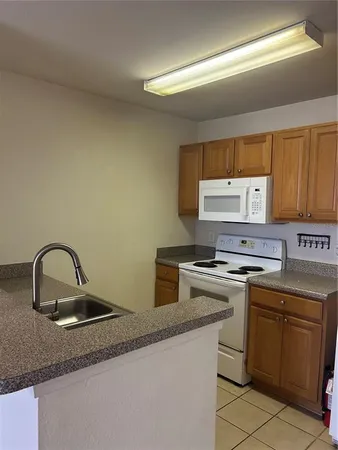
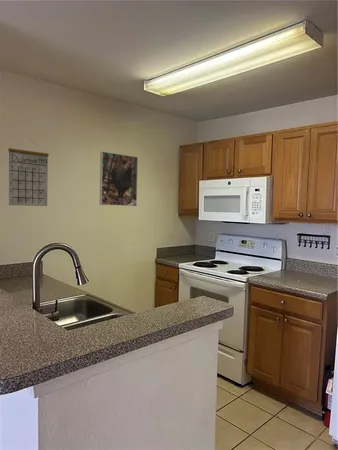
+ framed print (119, 180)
+ calendar (29, 171)
